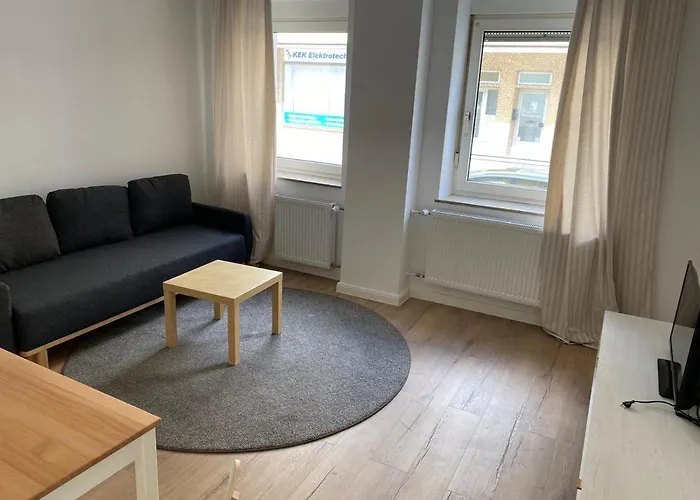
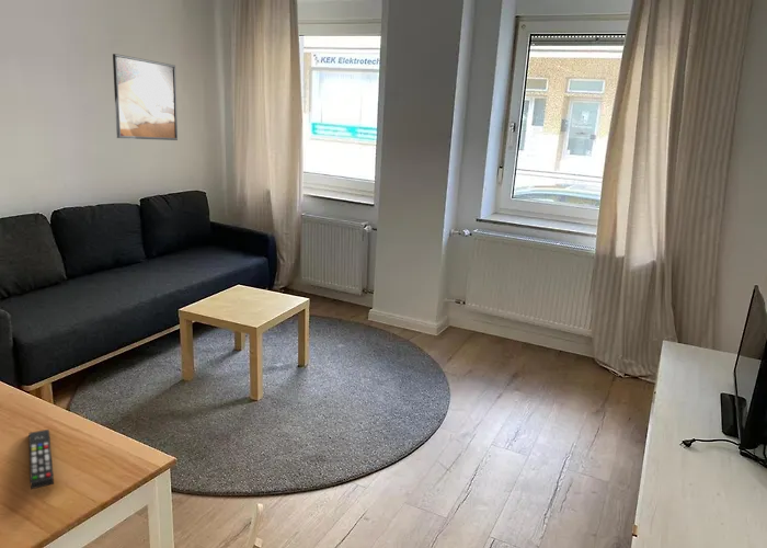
+ remote control (41, 456)
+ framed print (147, 100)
